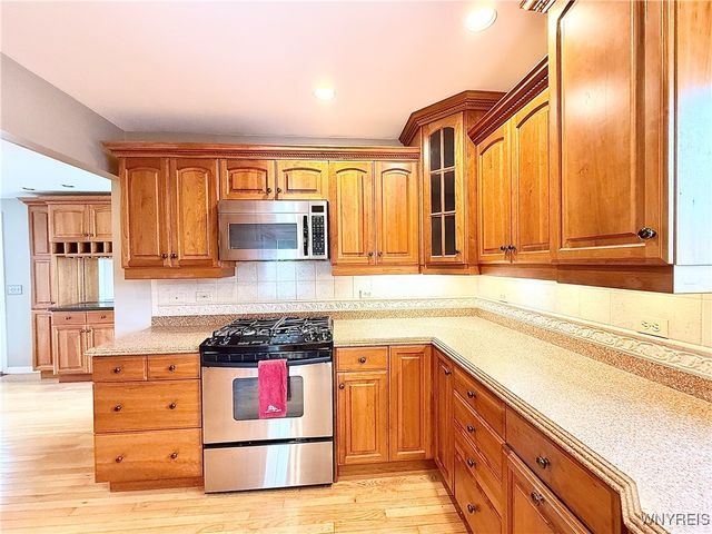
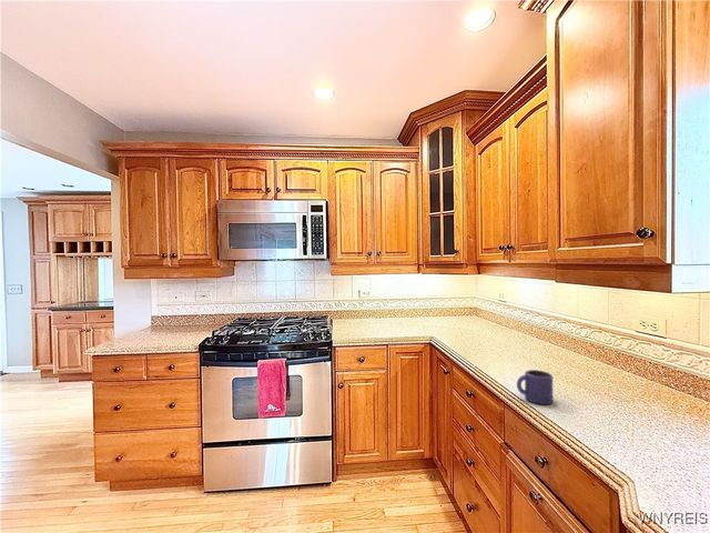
+ mug (534, 385)
